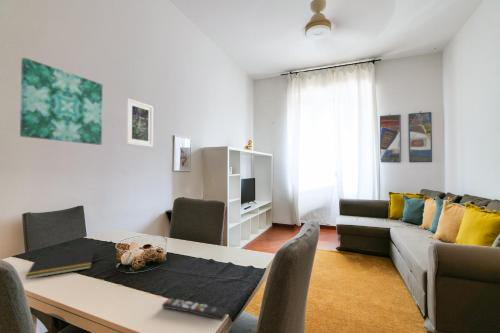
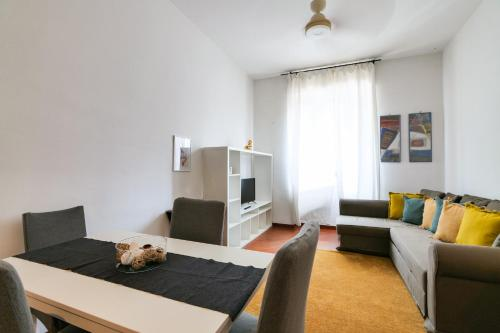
- wall art (66, 107)
- notepad (63, 262)
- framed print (140, 124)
- remote control (194, 308)
